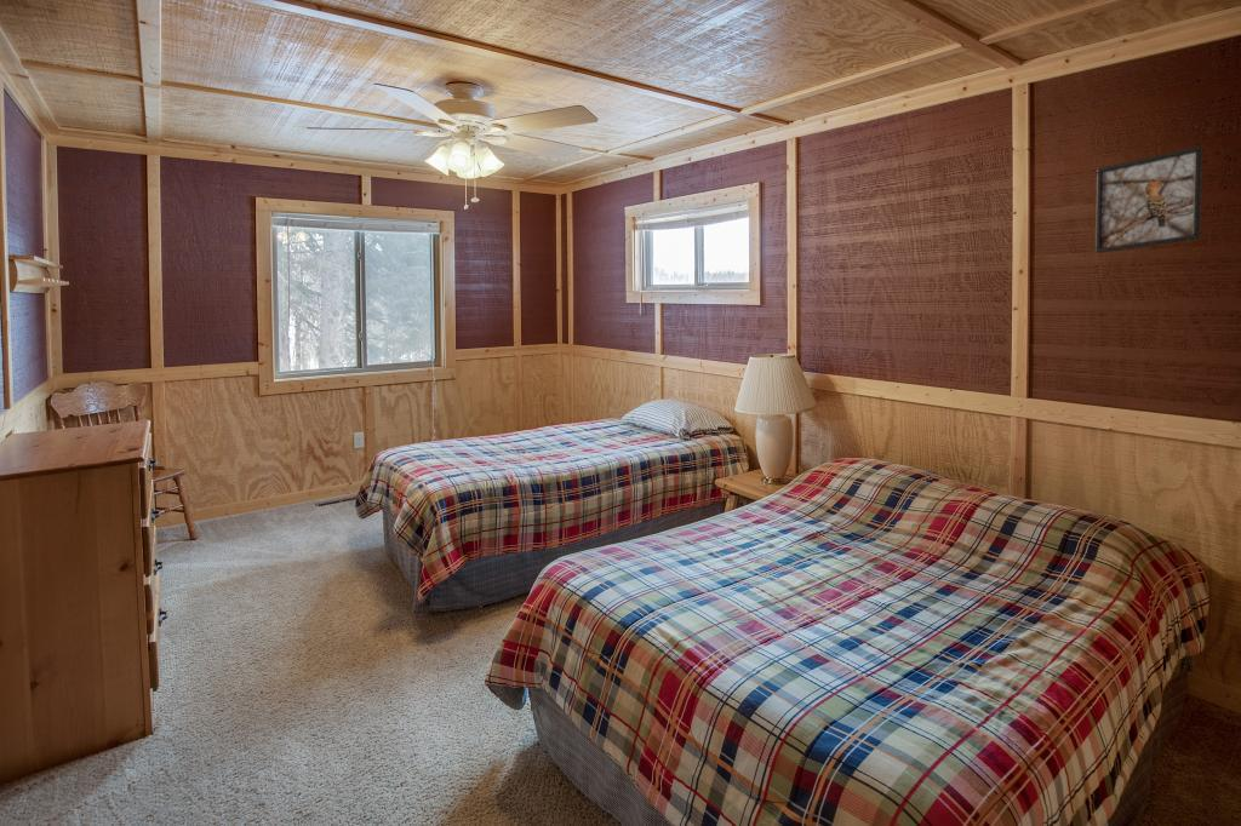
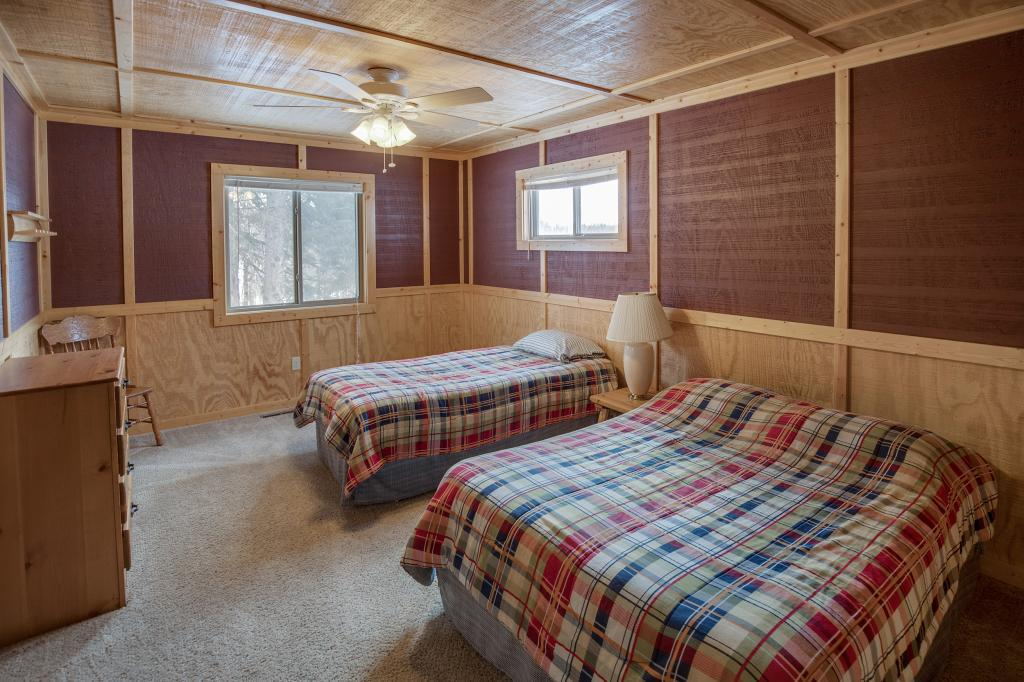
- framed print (1145, 202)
